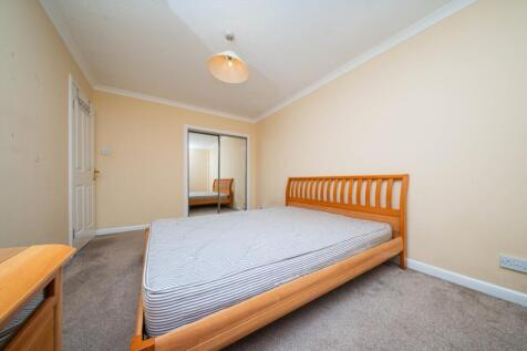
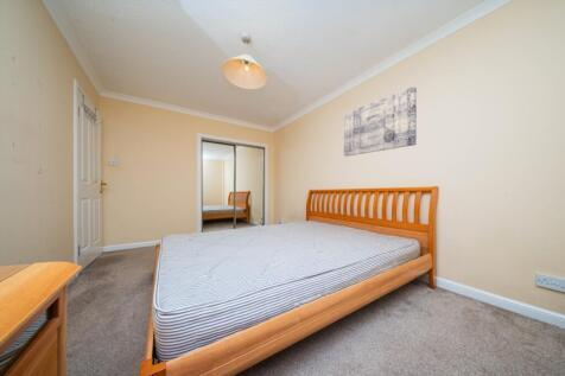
+ wall art (374, 127)
